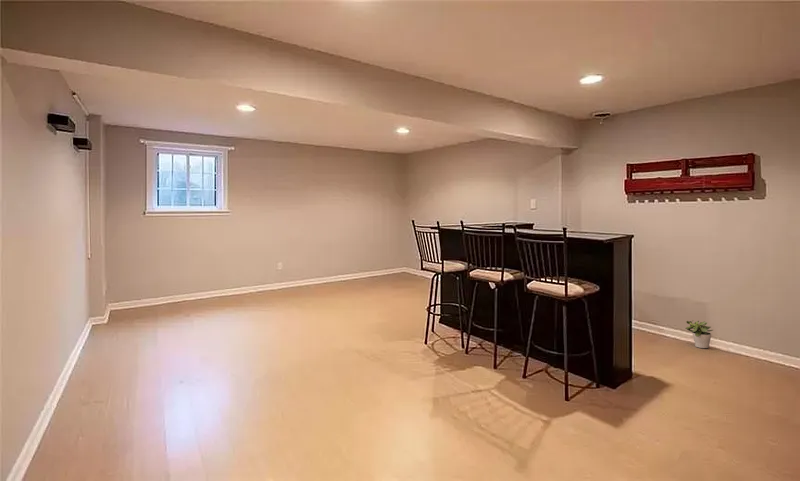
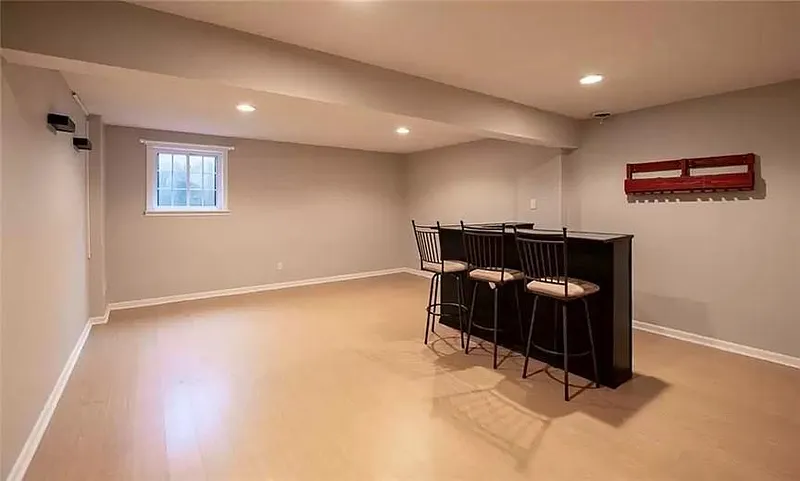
- potted plant (697, 333)
